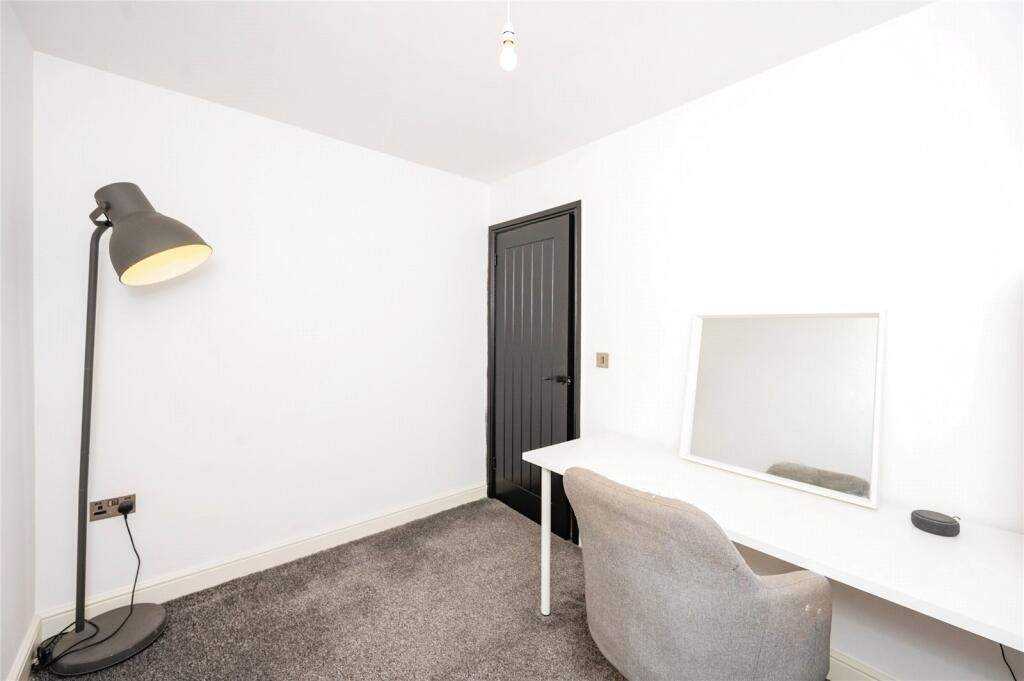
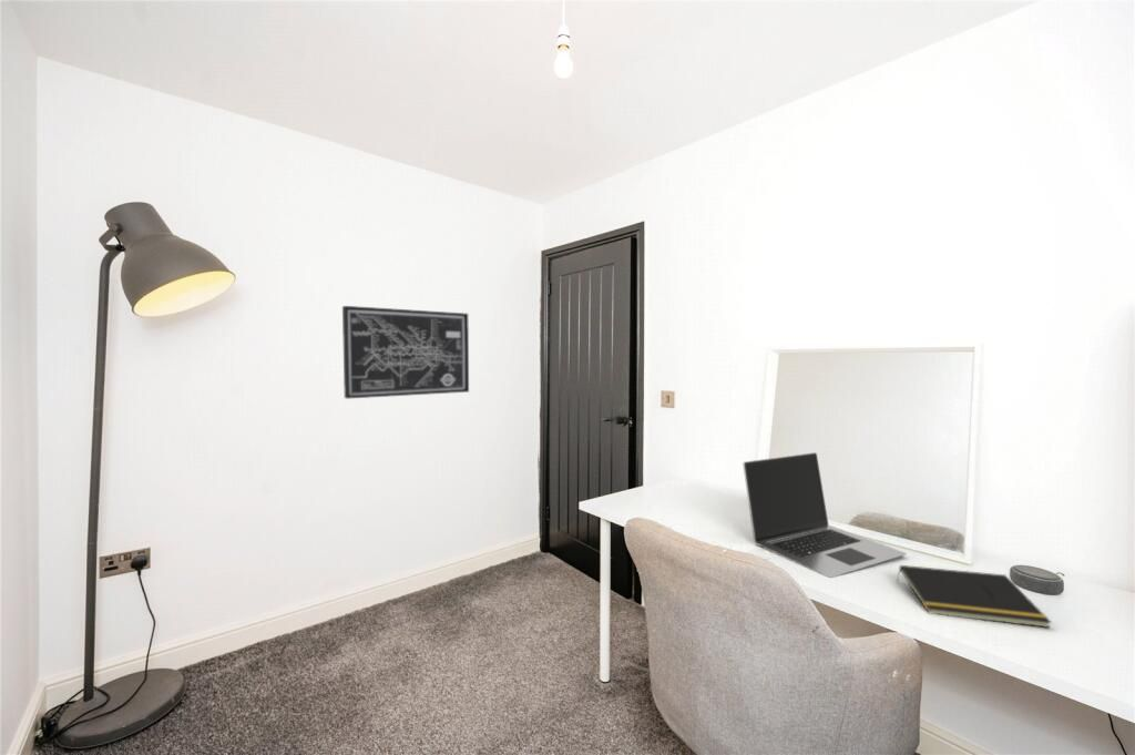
+ notepad (968, 593)
+ wall art (410, 353)
+ laptop (821, 507)
